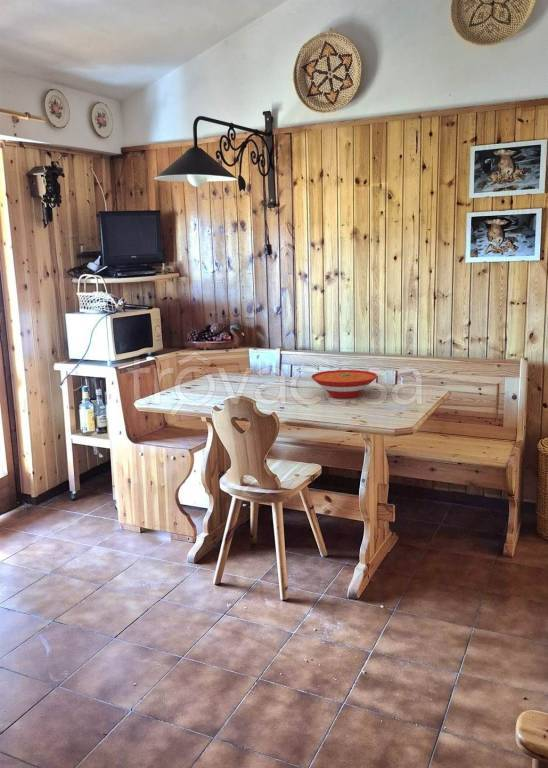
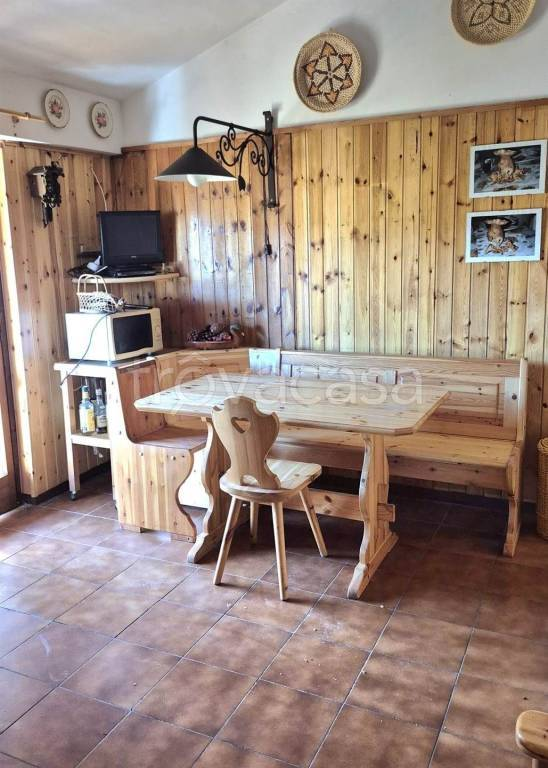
- bowl (344, 384)
